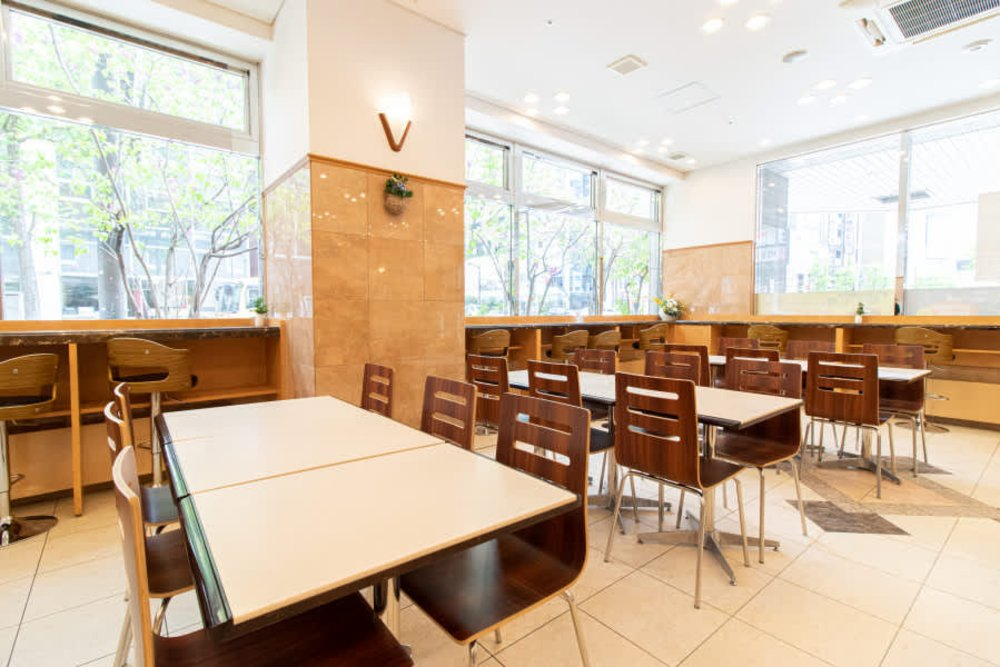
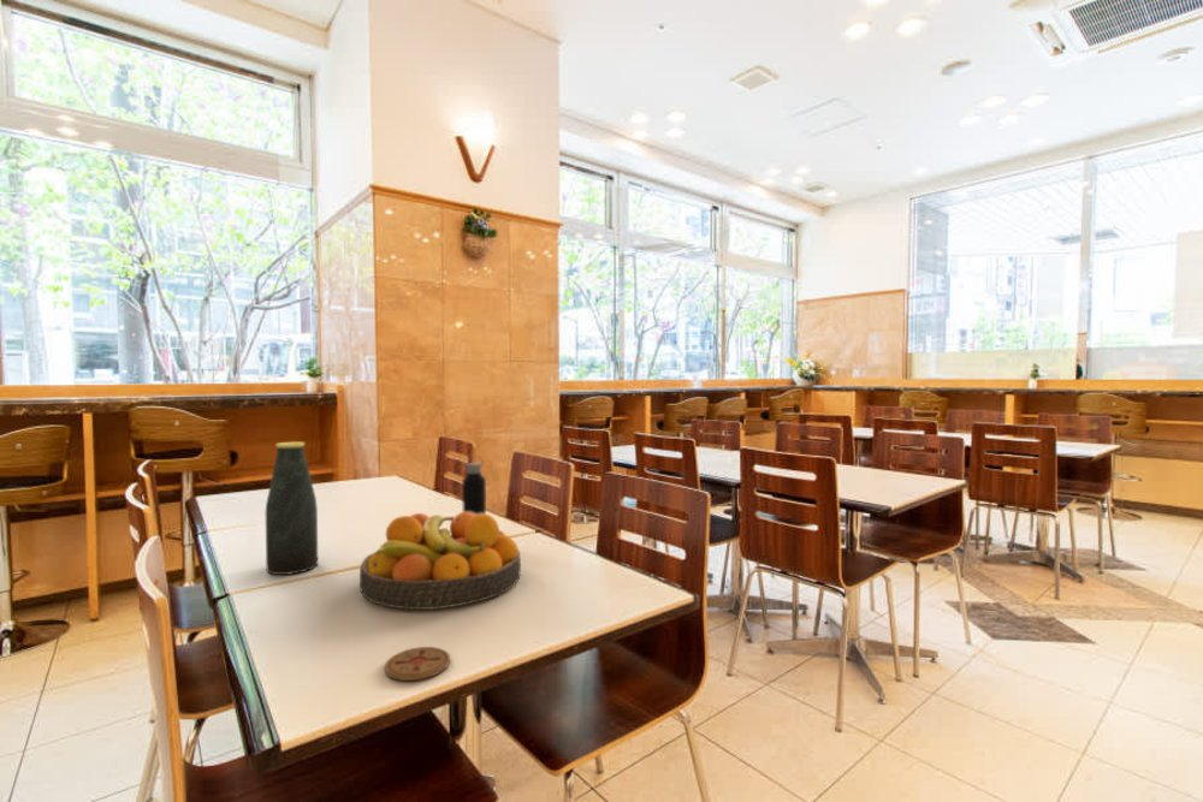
+ bottle (291, 505)
+ coaster (417, 663)
+ fruit bowl (443, 546)
+ water bottle (474, 498)
